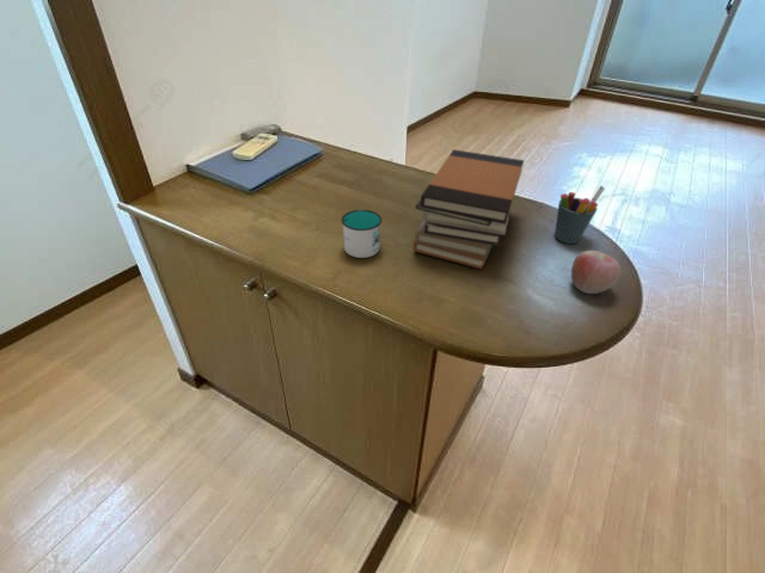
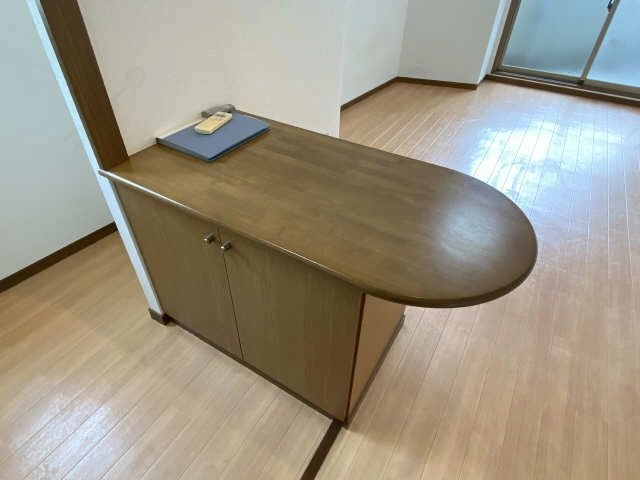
- pen holder (575, 212)
- apple (594, 271)
- book stack (470, 204)
- mug (363, 232)
